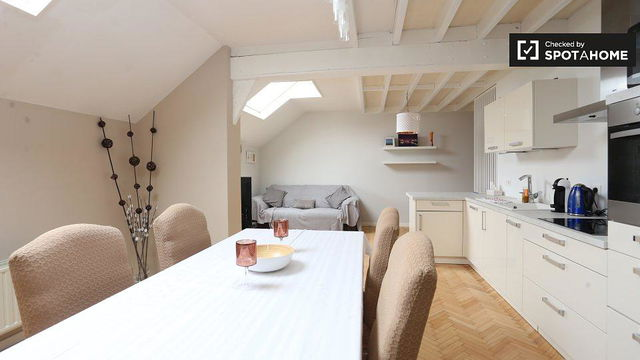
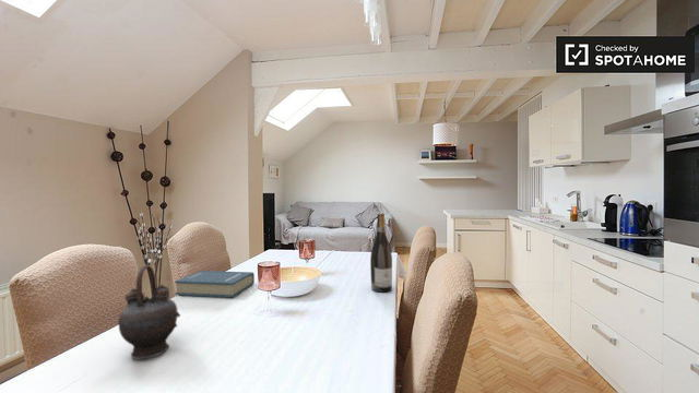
+ hardback book (216, 282)
+ teapot (152, 306)
+ wine bottle (381, 251)
